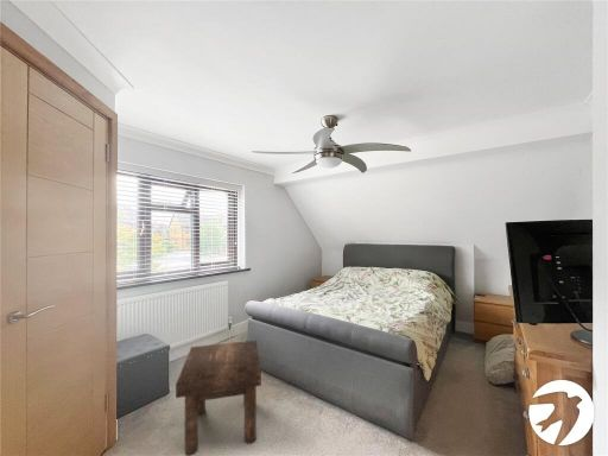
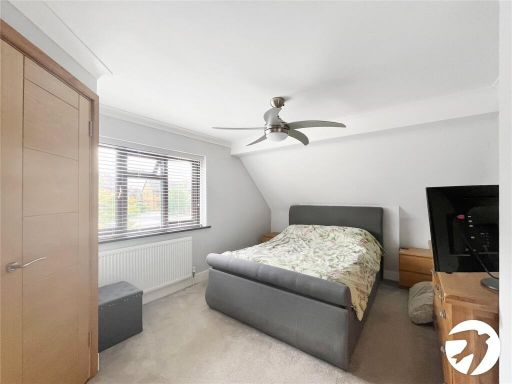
- stool (222, 391)
